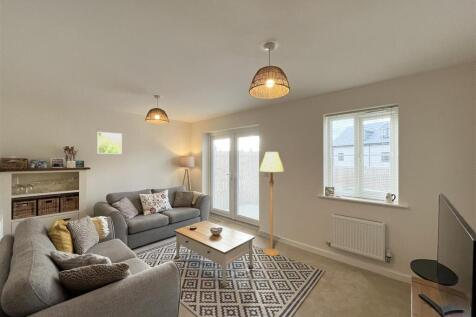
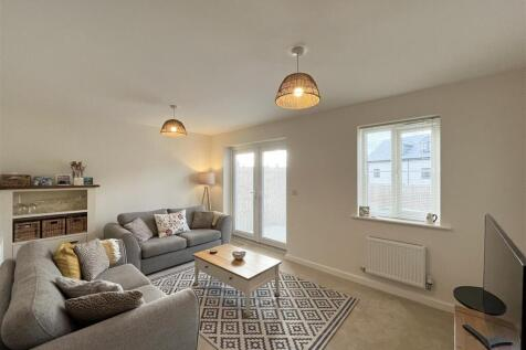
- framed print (110, 143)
- floor lamp (271, 202)
